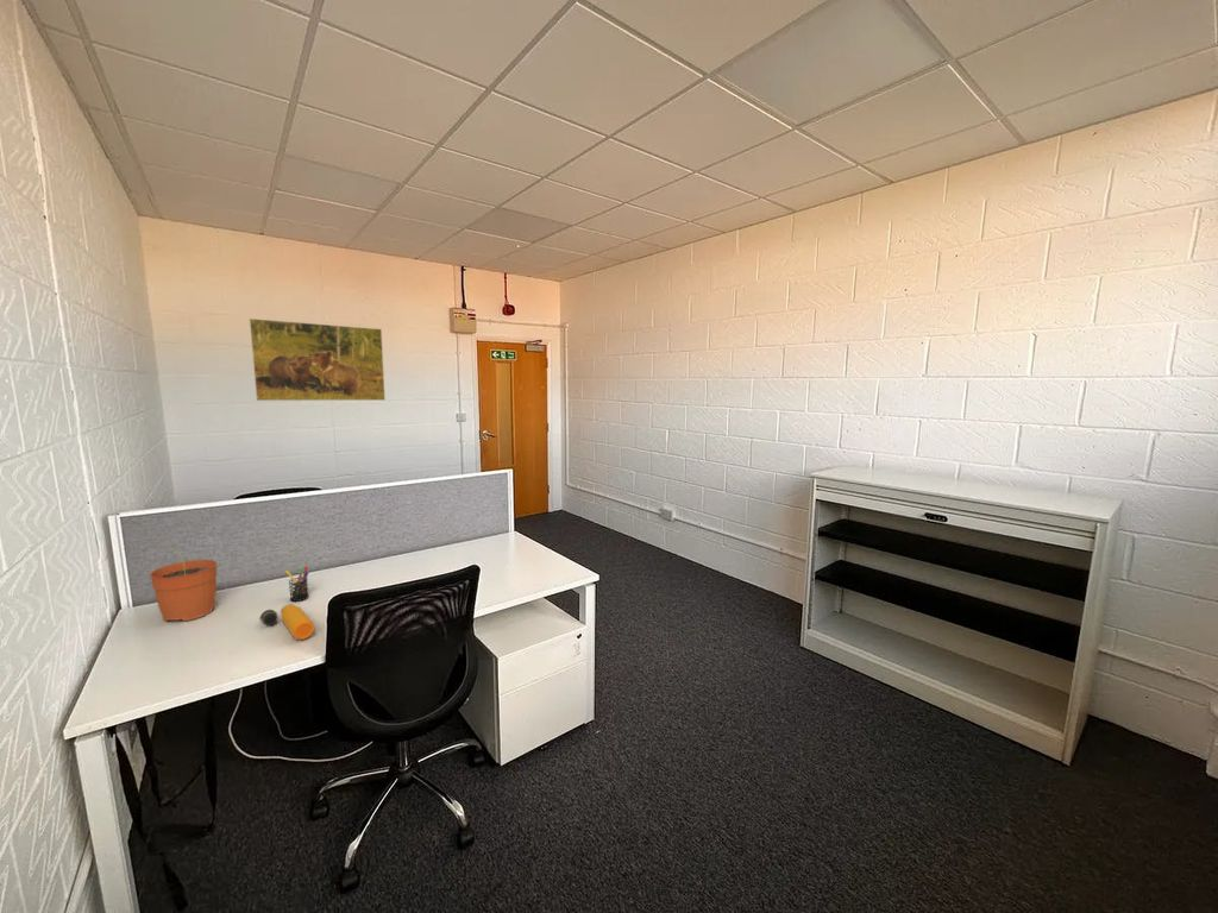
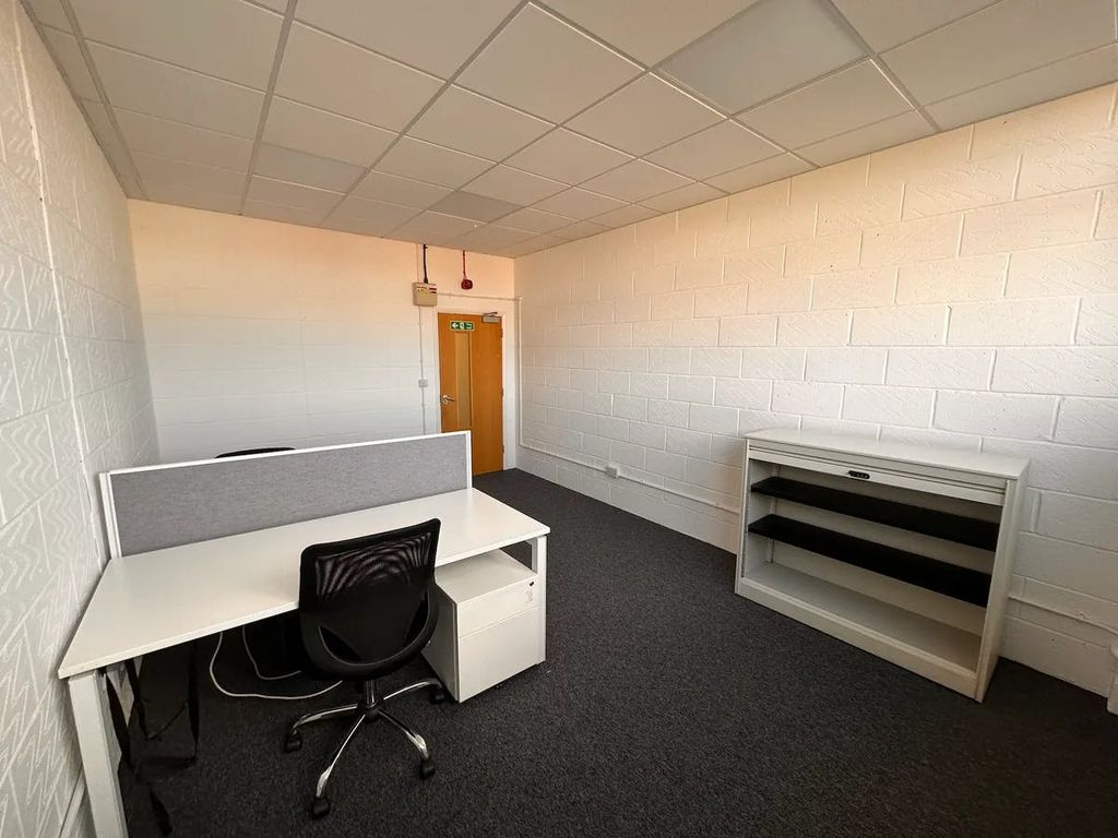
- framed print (322, 363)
- water bottle (284, 619)
- plant pot (186, 579)
- pen holder (300, 581)
